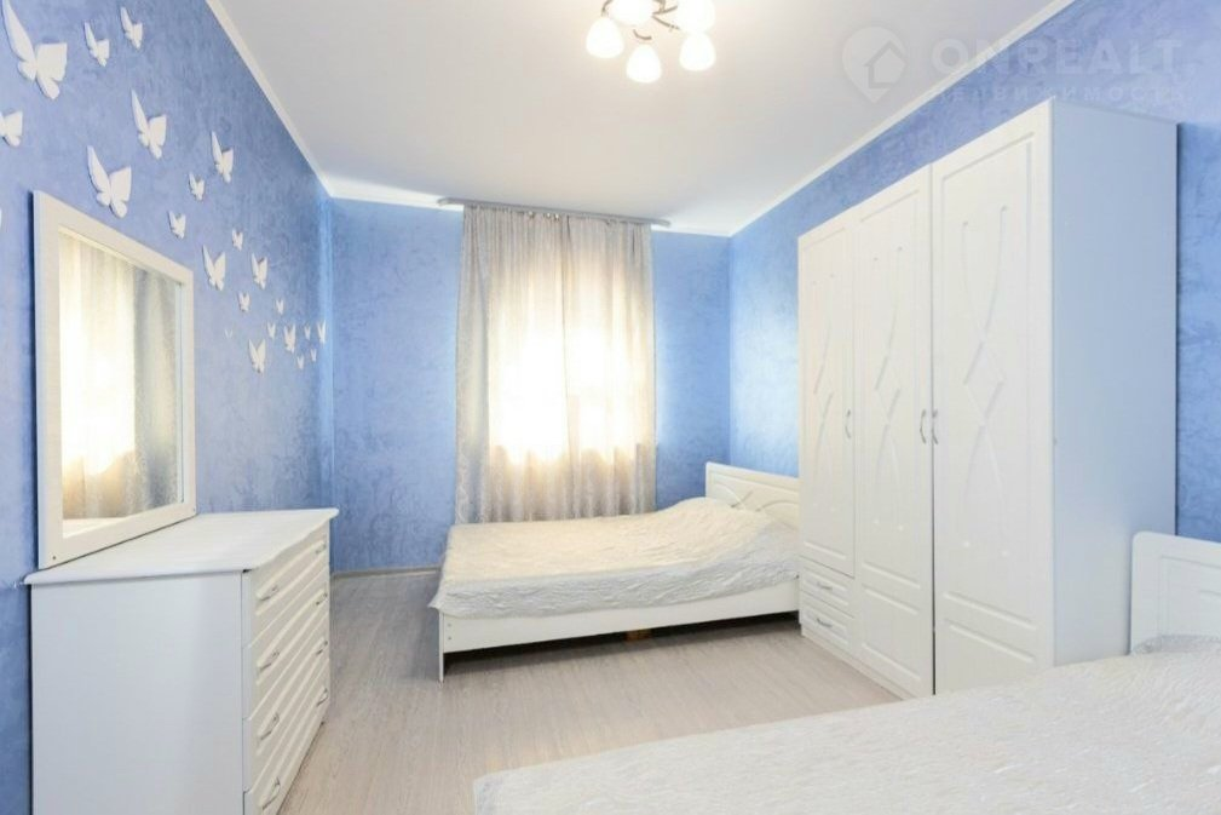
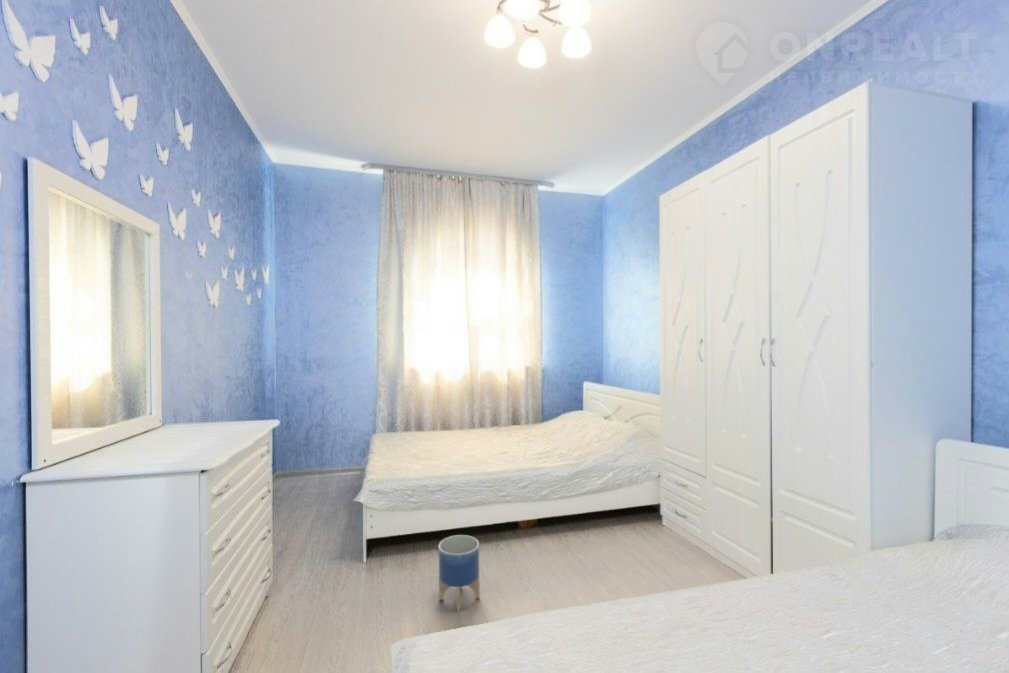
+ planter (459, 571)
